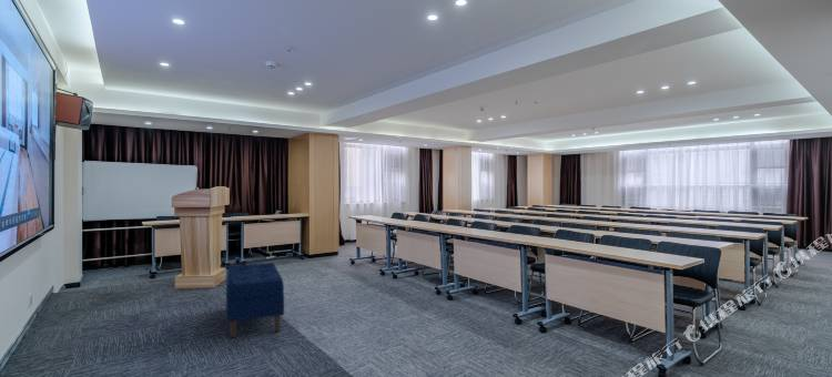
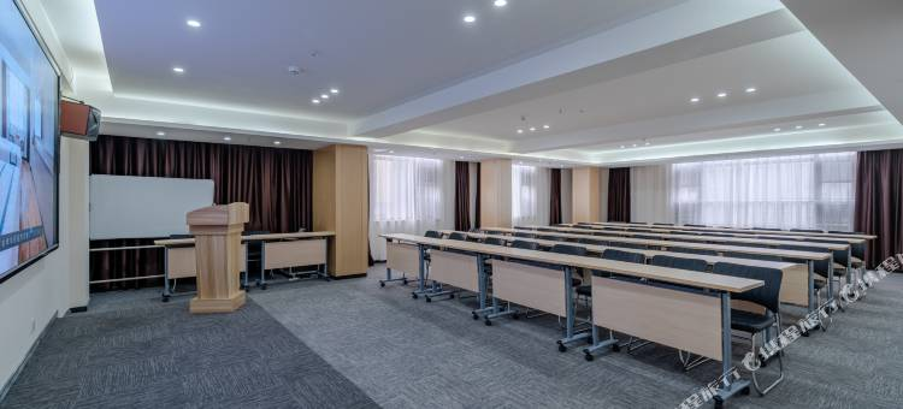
- bench (253, 295)
